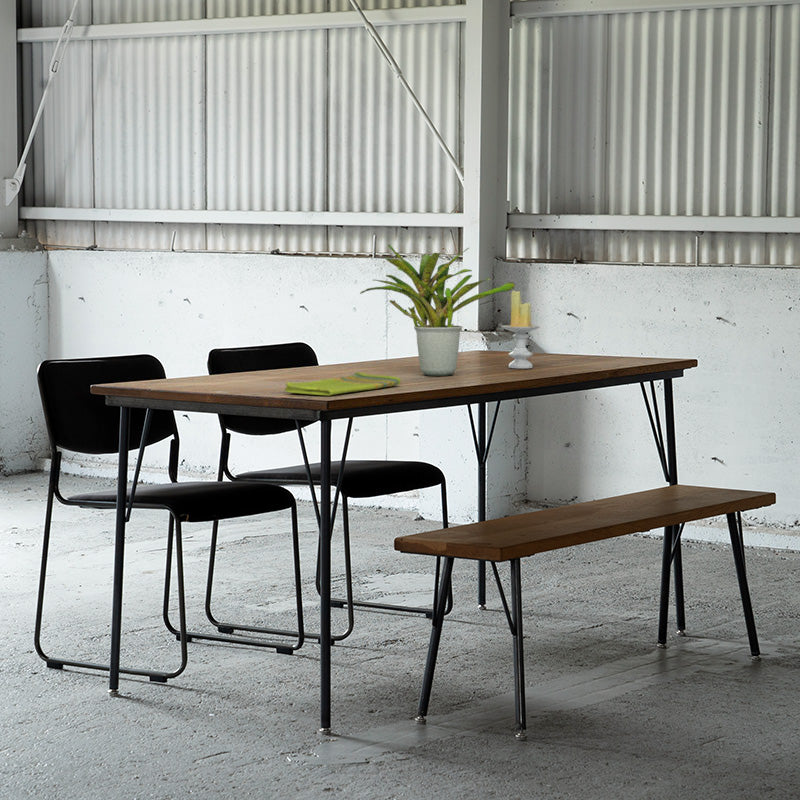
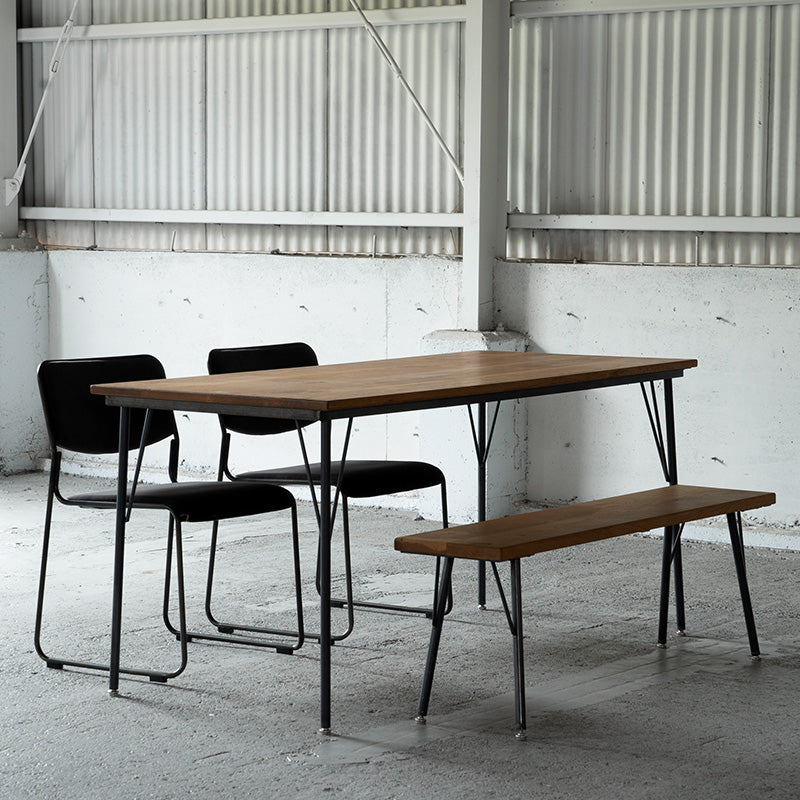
- candle (520, 328)
- potted plant (431, 309)
- dish towel (344, 383)
